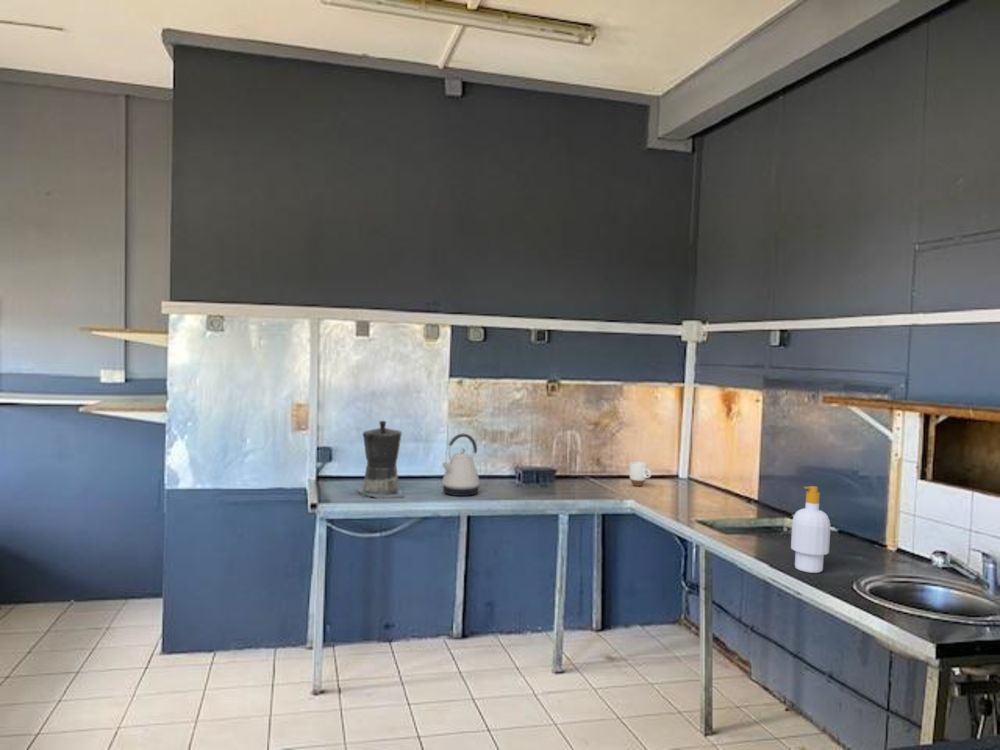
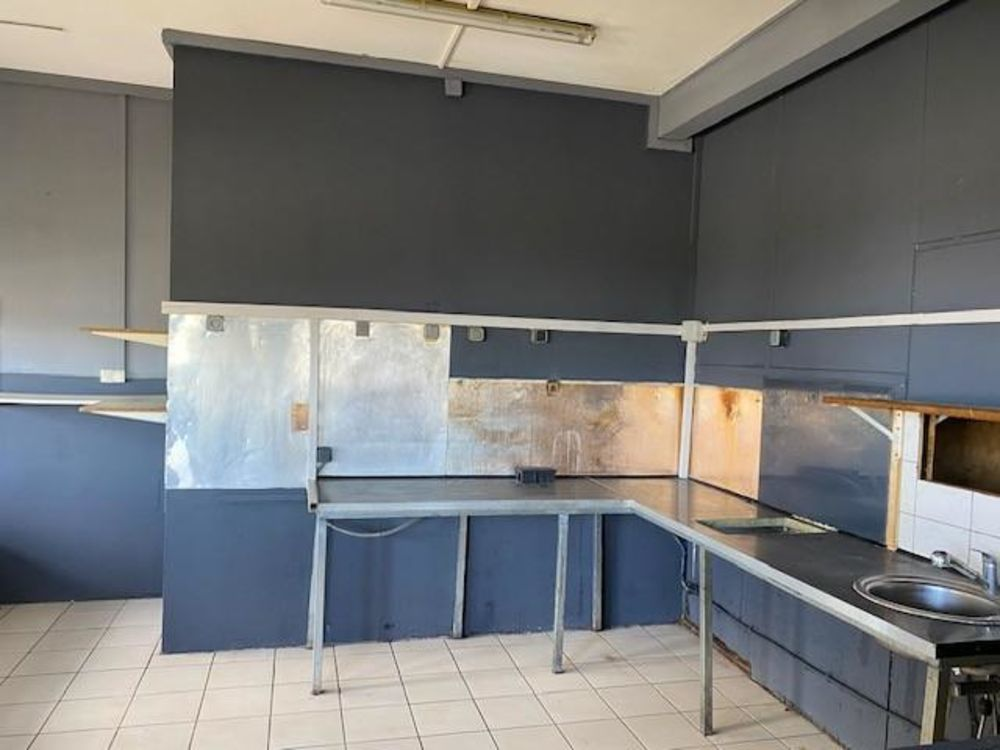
- soap bottle (810, 528)
- coffee maker (381, 457)
- mug (641, 474)
- kettle (460, 463)
